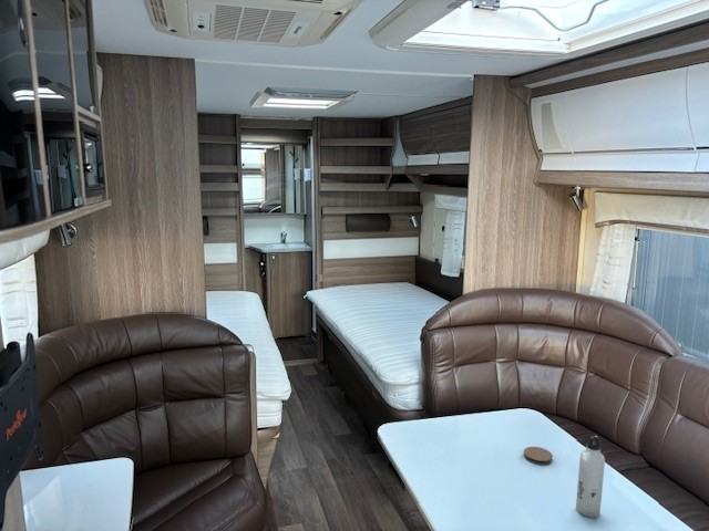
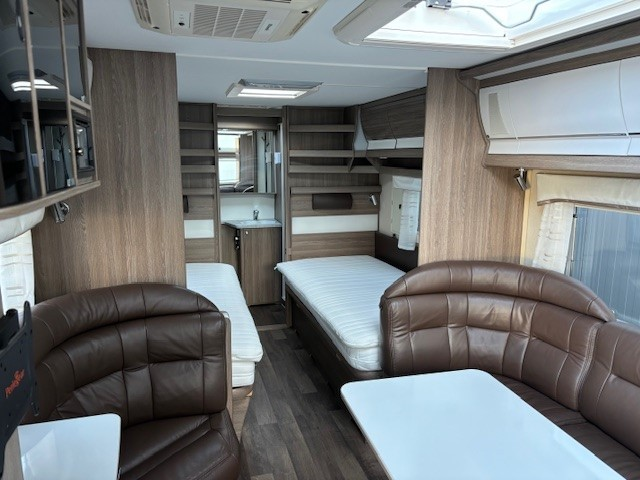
- coaster (537, 455)
- water bottle (590, 473)
